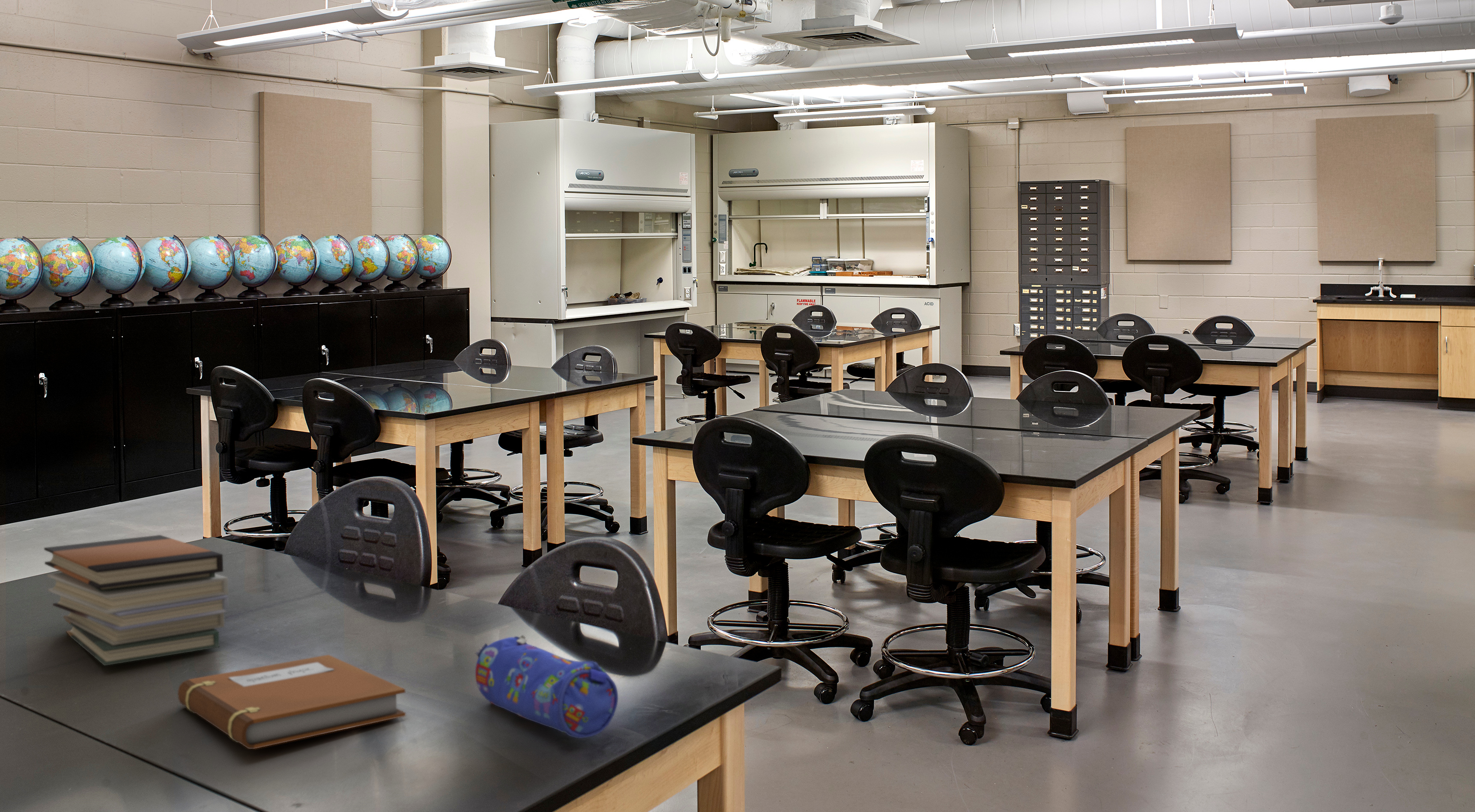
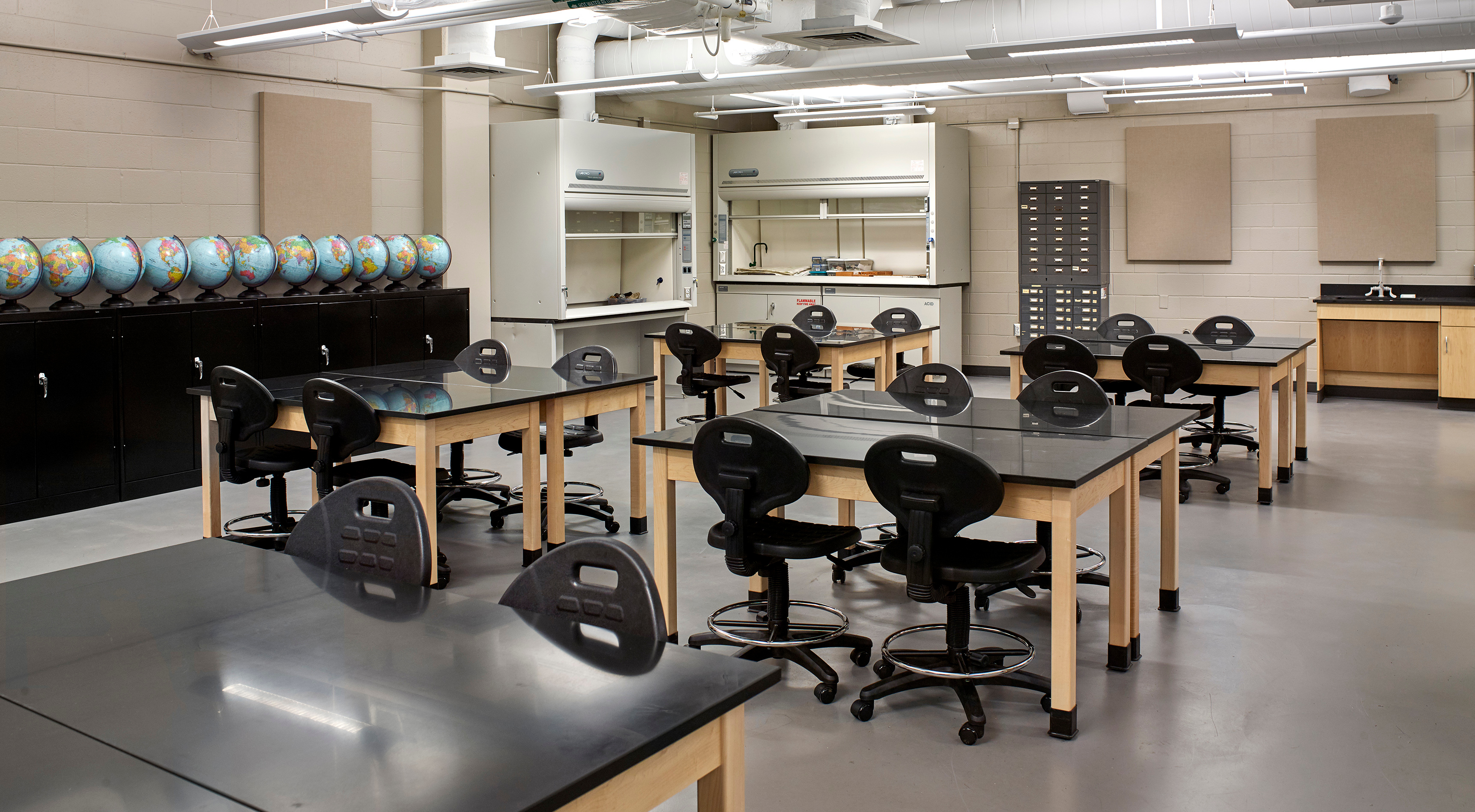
- pencil case (543, 684)
- book stack (137, 596)
- notebook (287, 697)
